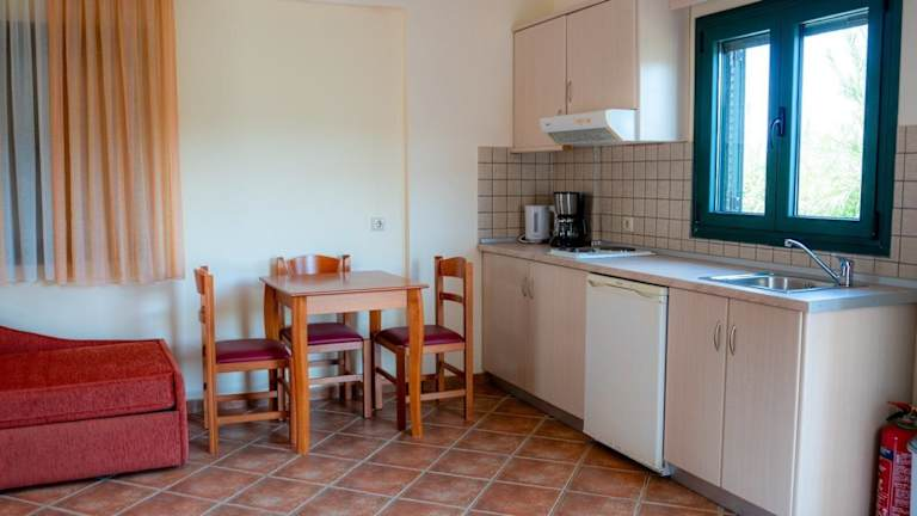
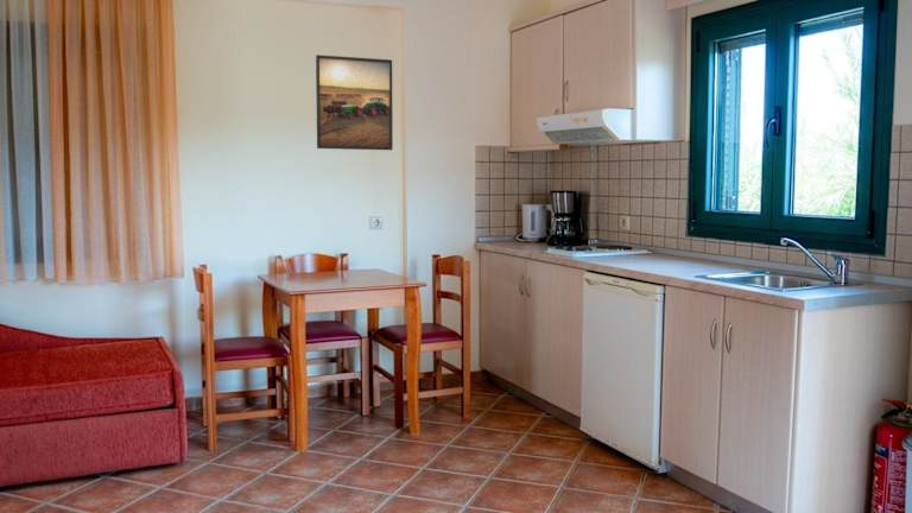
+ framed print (354, 103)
